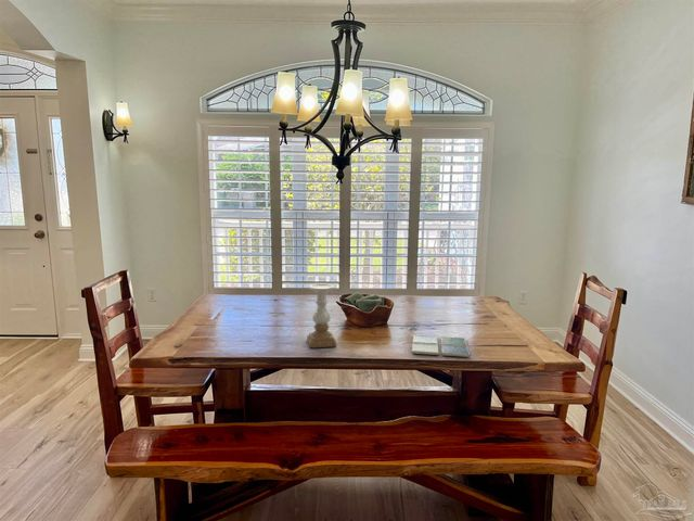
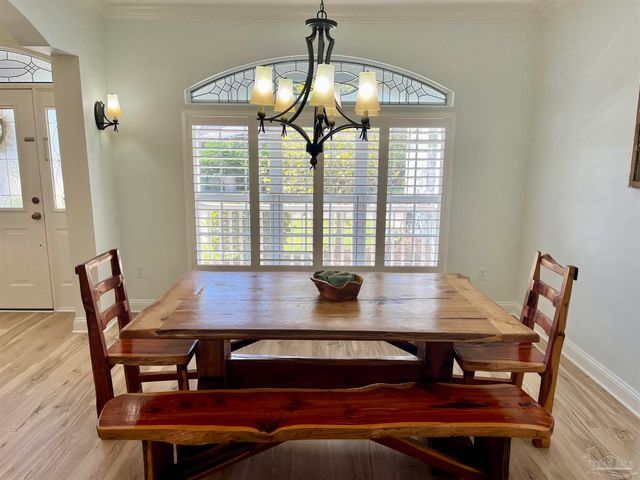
- candle holder (321, 315)
- drink coaster (441, 345)
